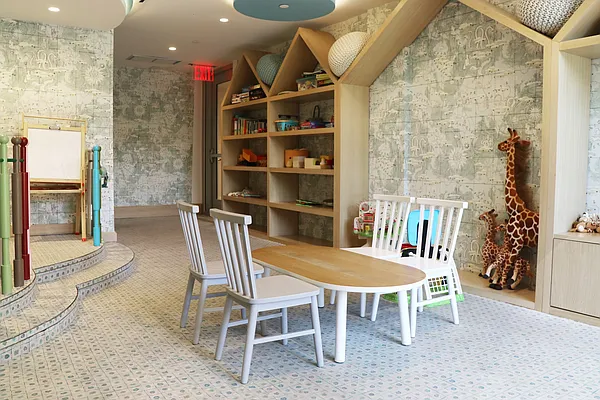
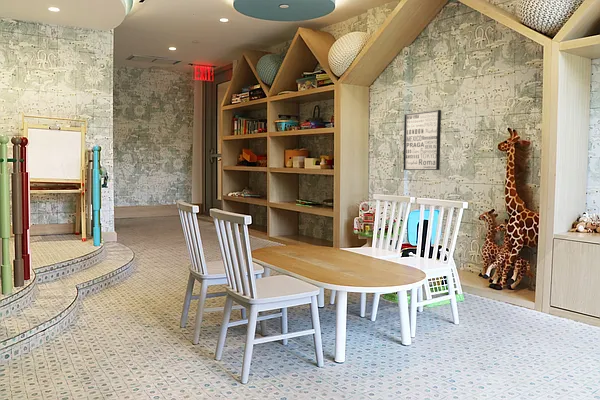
+ wall art (421, 141)
